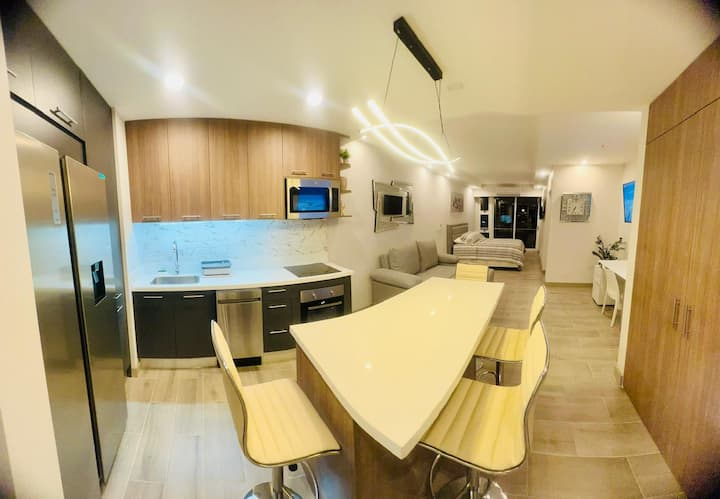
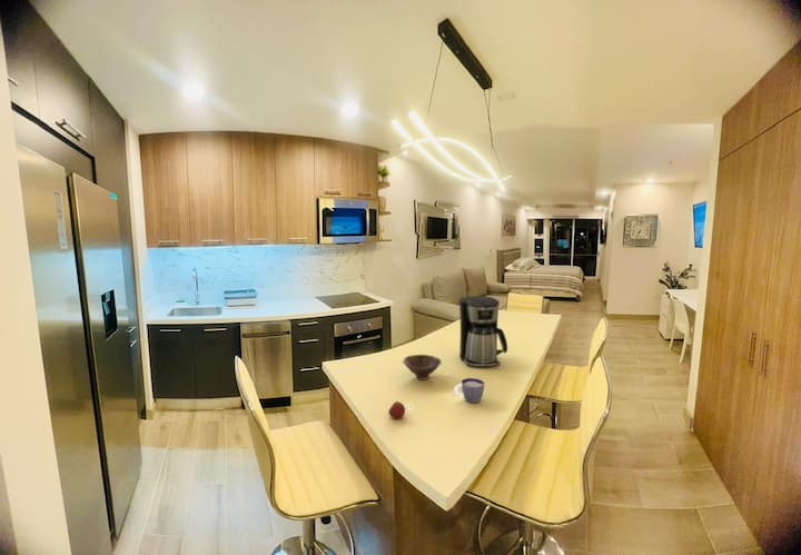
+ fruit (399, 409)
+ cup (468, 390)
+ coffee maker (483, 327)
+ bowl (422, 368)
